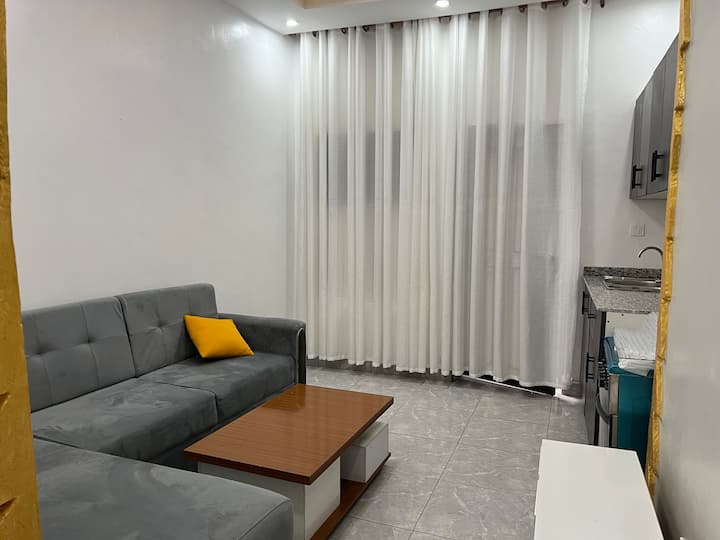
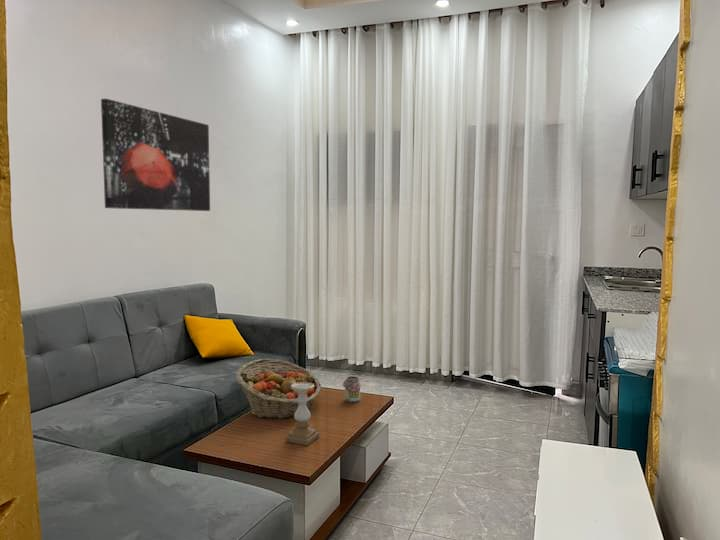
+ wall art (162, 161)
+ candle holder (302, 412)
+ beverage can (351, 389)
+ fruit basket (279, 387)
